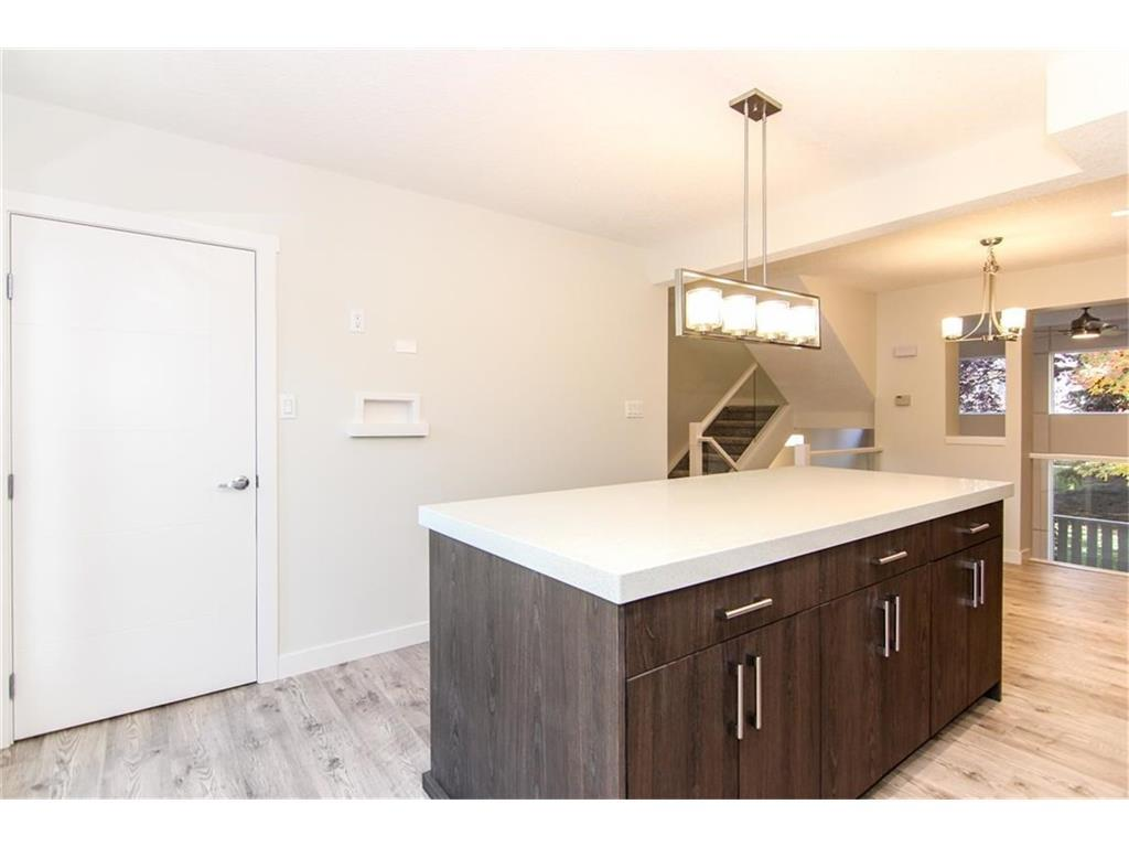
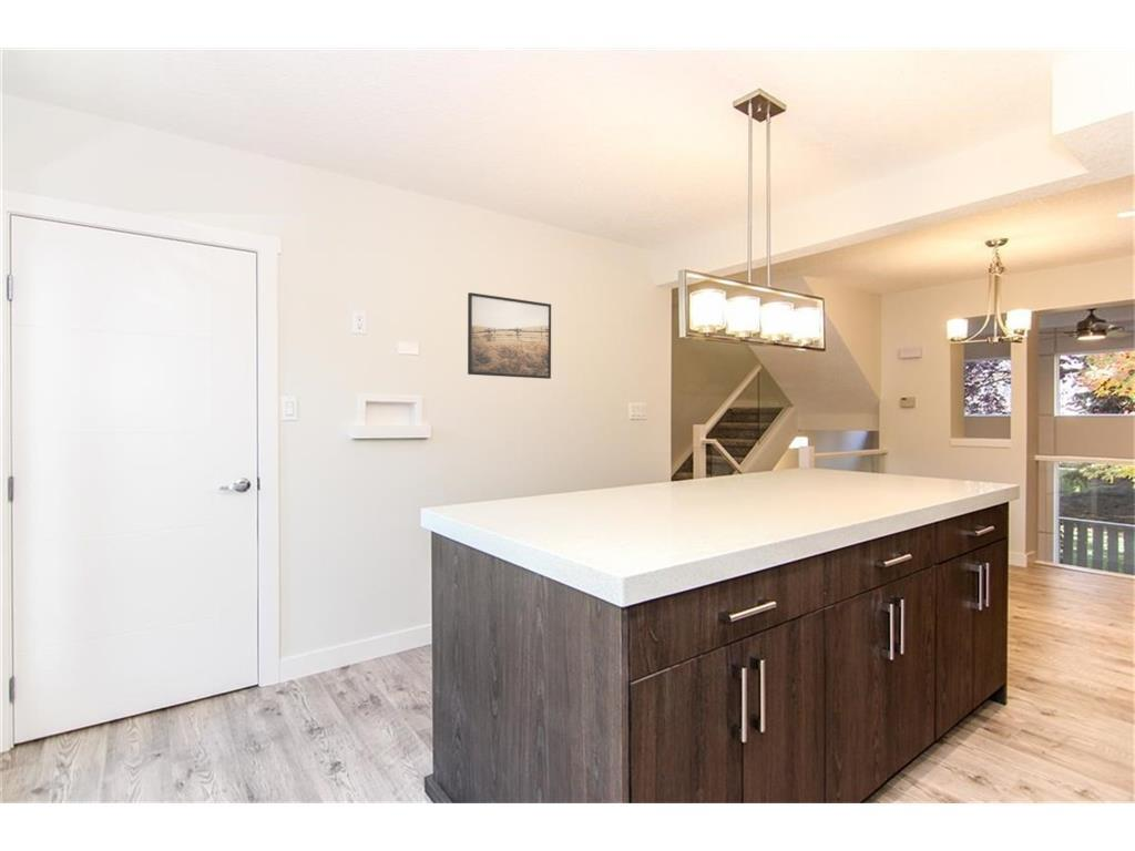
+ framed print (511, 337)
